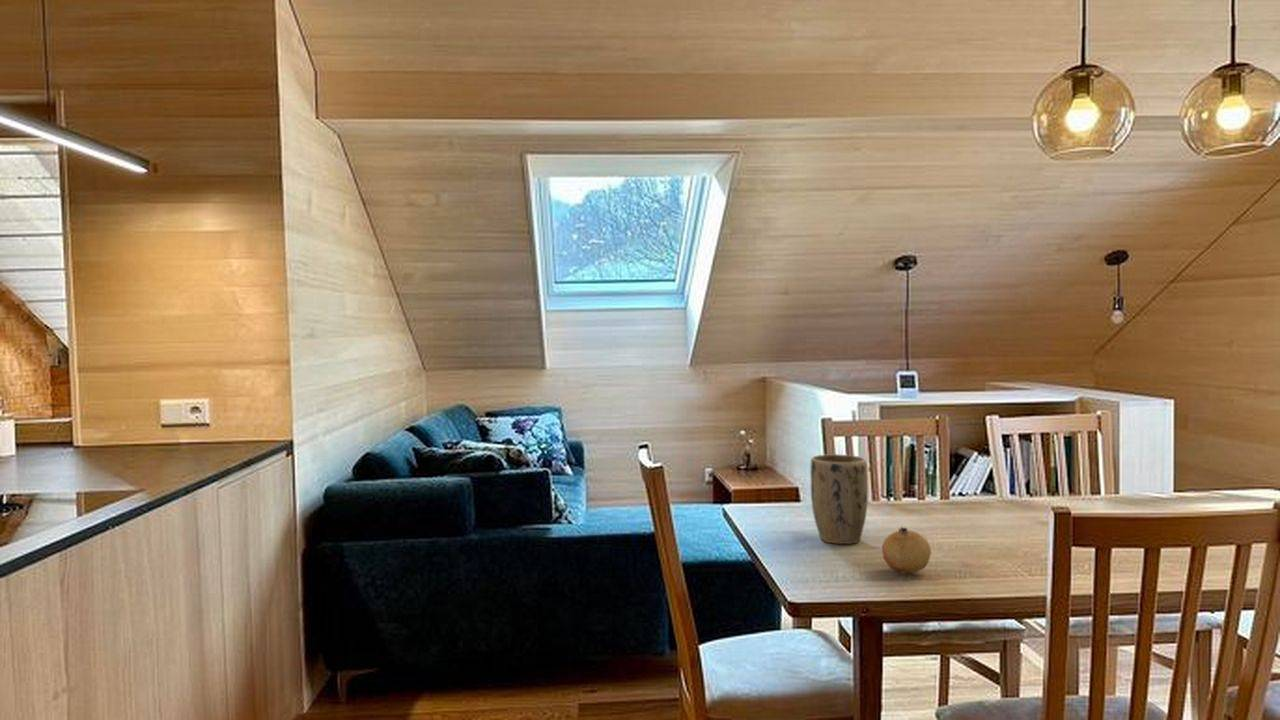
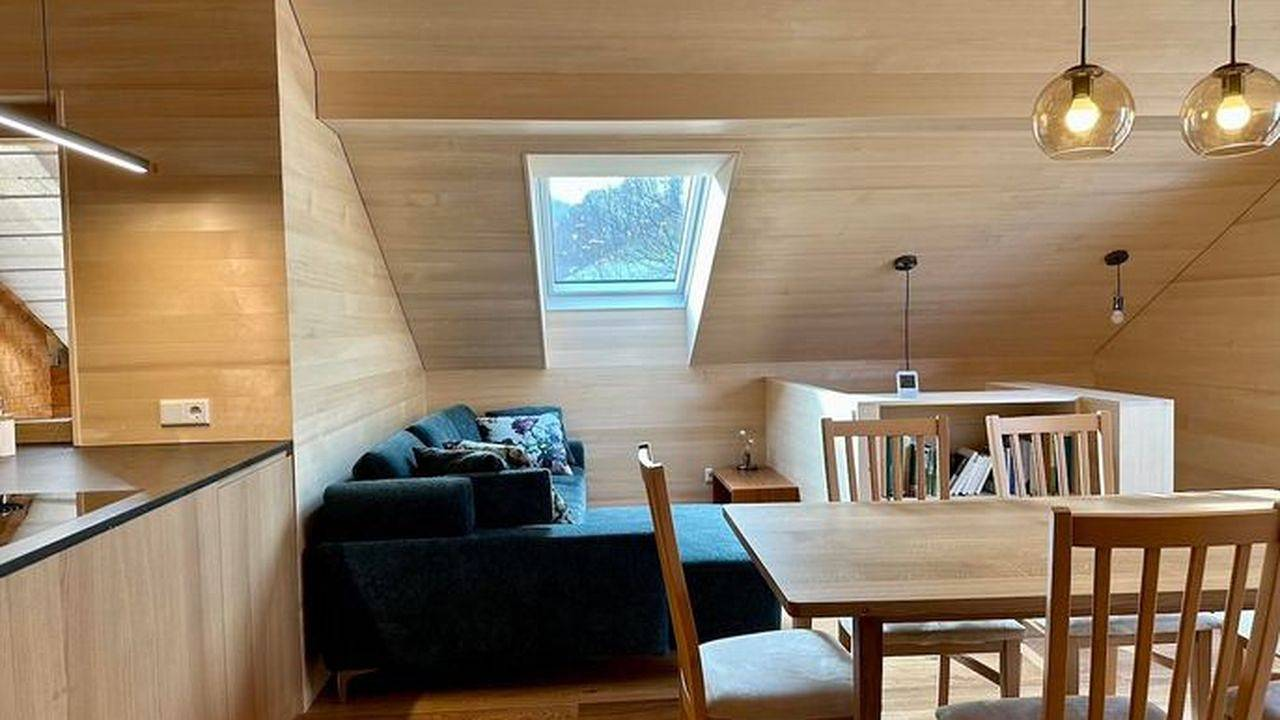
- plant pot (839, 498)
- fruit (906, 549)
